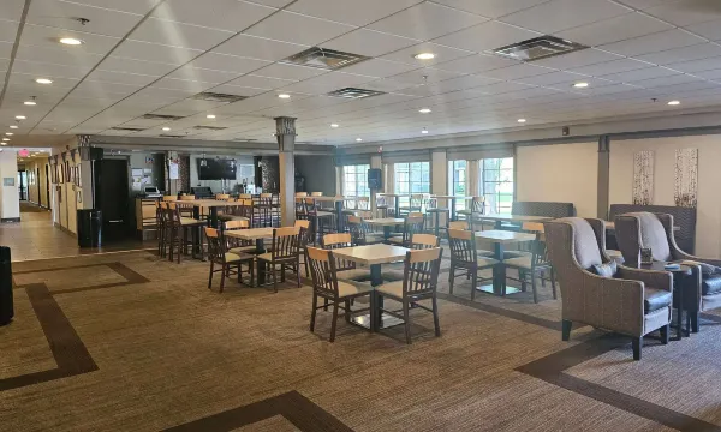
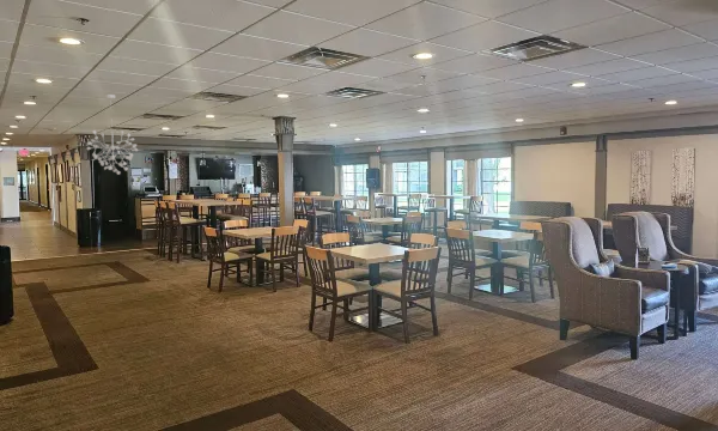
+ chandelier (111, 134)
